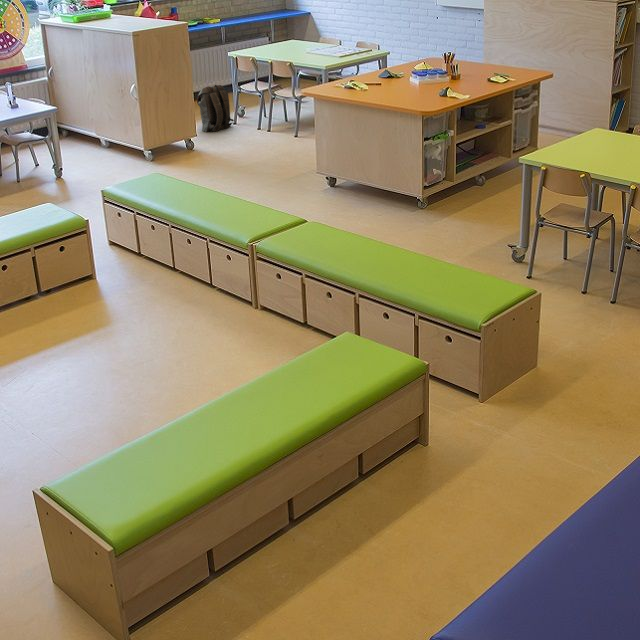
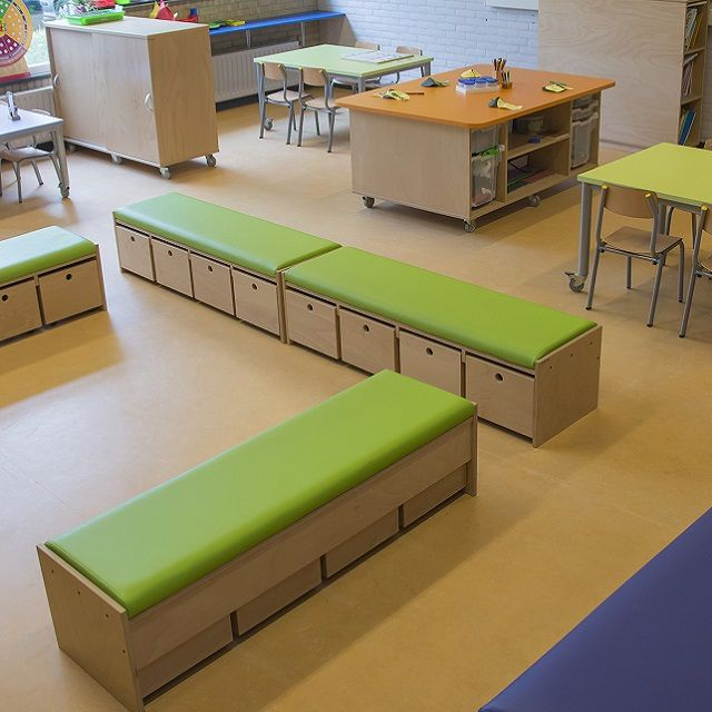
- backpack (215, 106)
